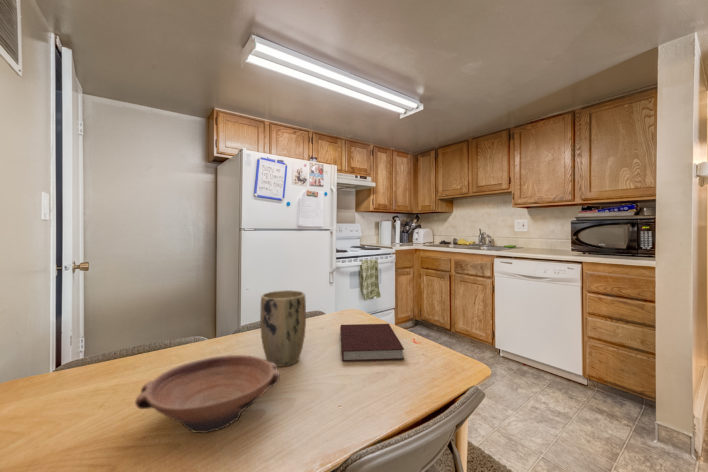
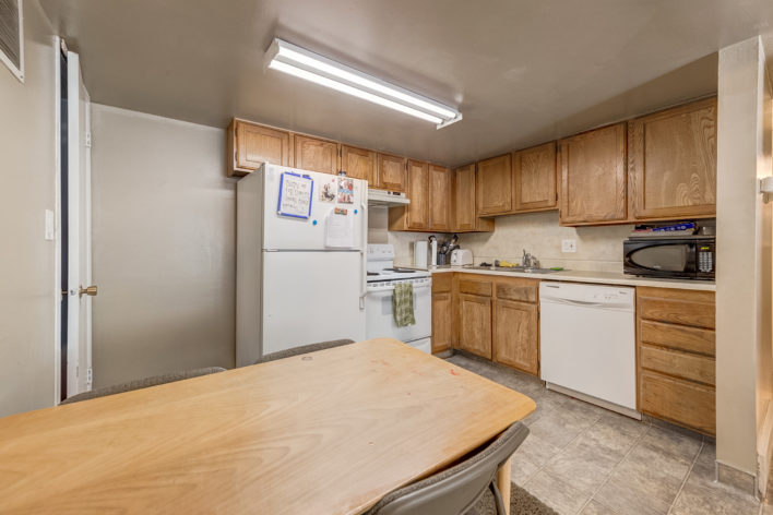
- notebook (368, 339)
- plant pot (283, 327)
- bowl (214, 395)
